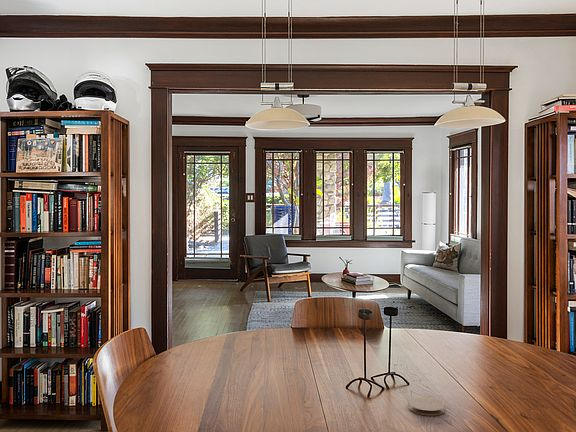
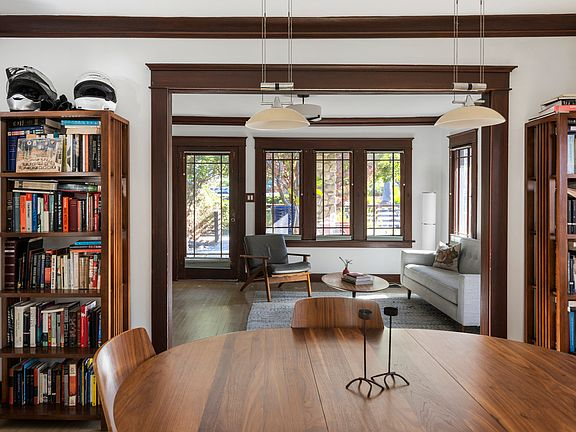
- coaster (426, 406)
